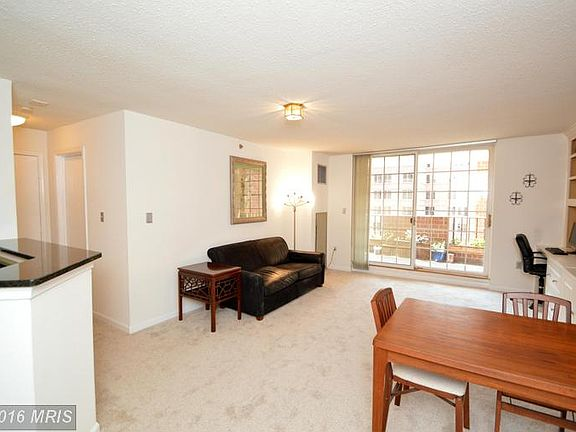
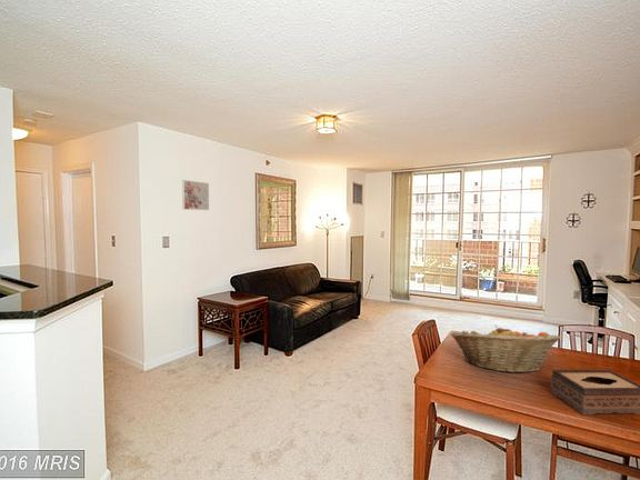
+ tissue box (597, 390)
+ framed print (196, 196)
+ fruit basket (502, 343)
